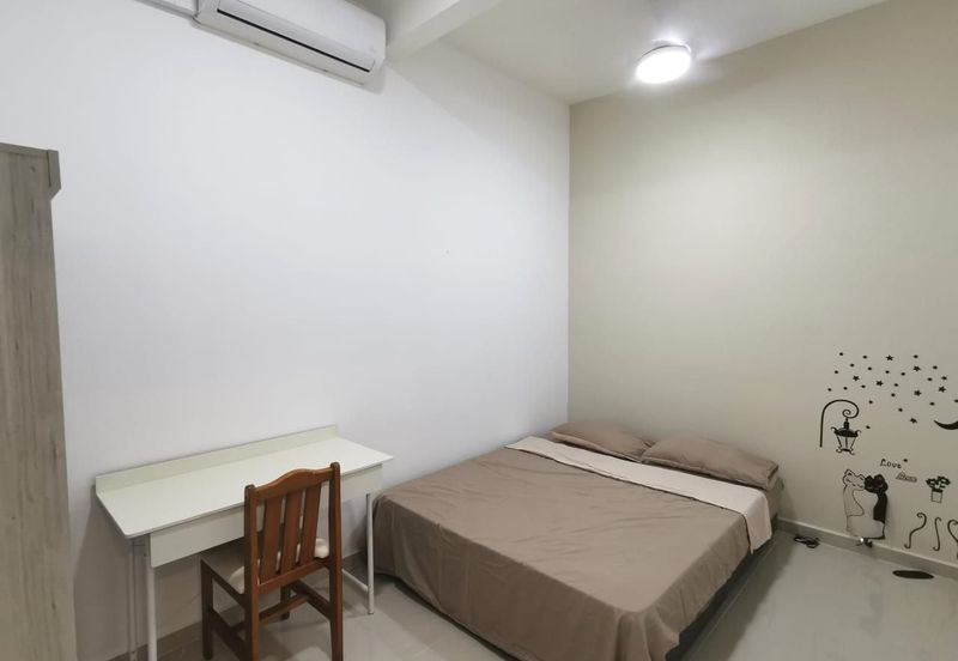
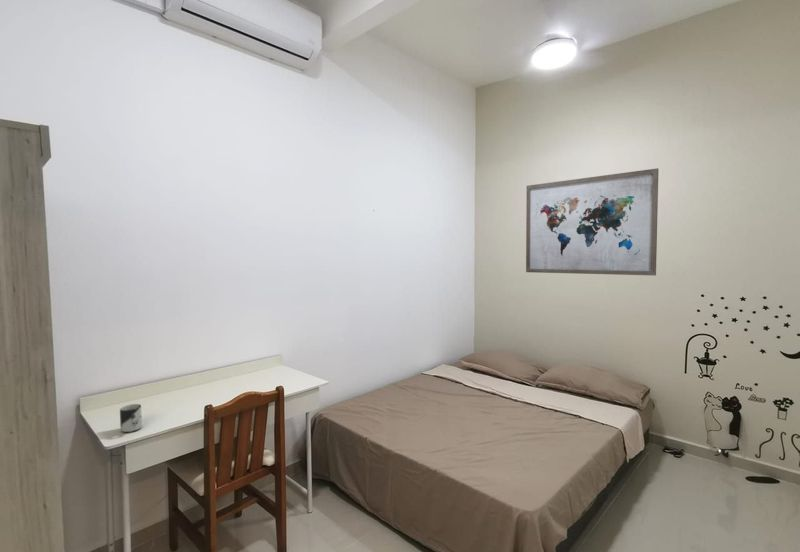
+ wall art (584, 226)
+ cup (131, 419)
